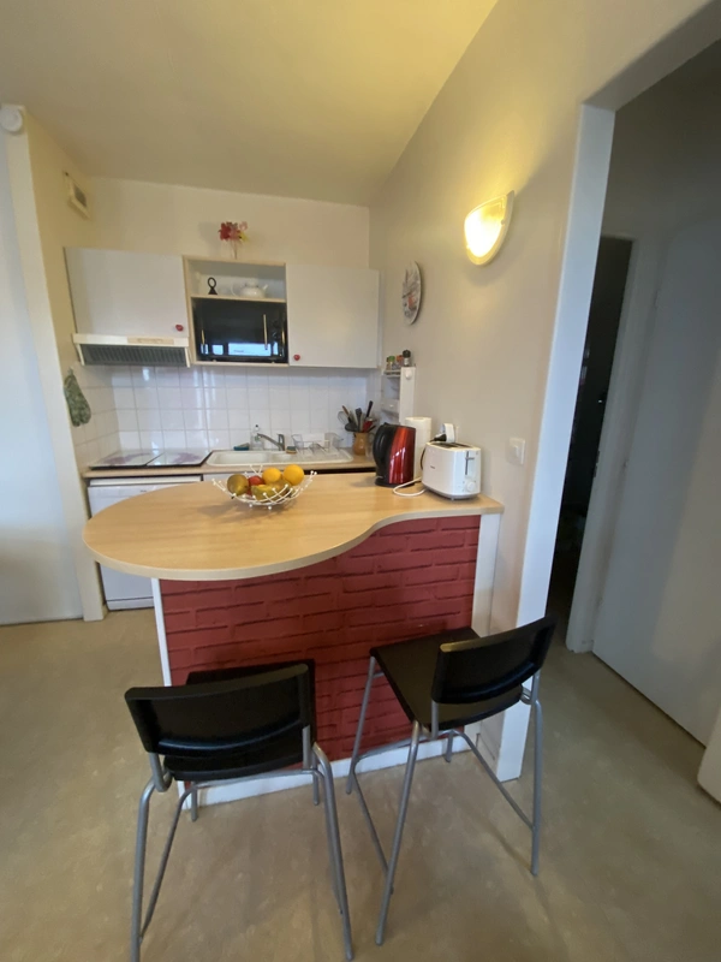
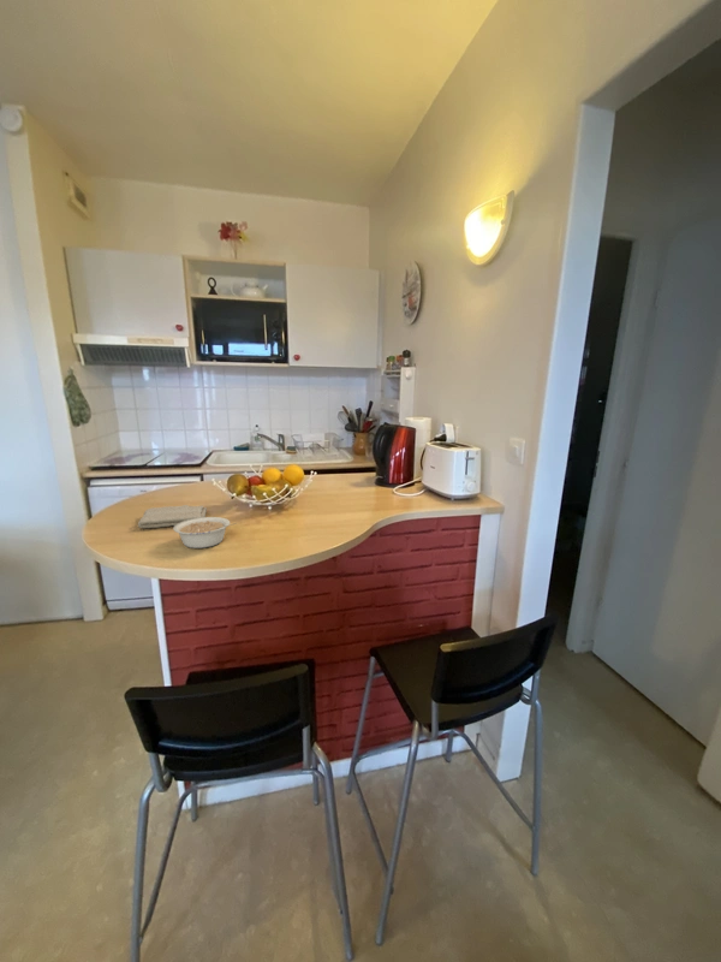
+ legume (204, 530)
+ washcloth (174, 516)
